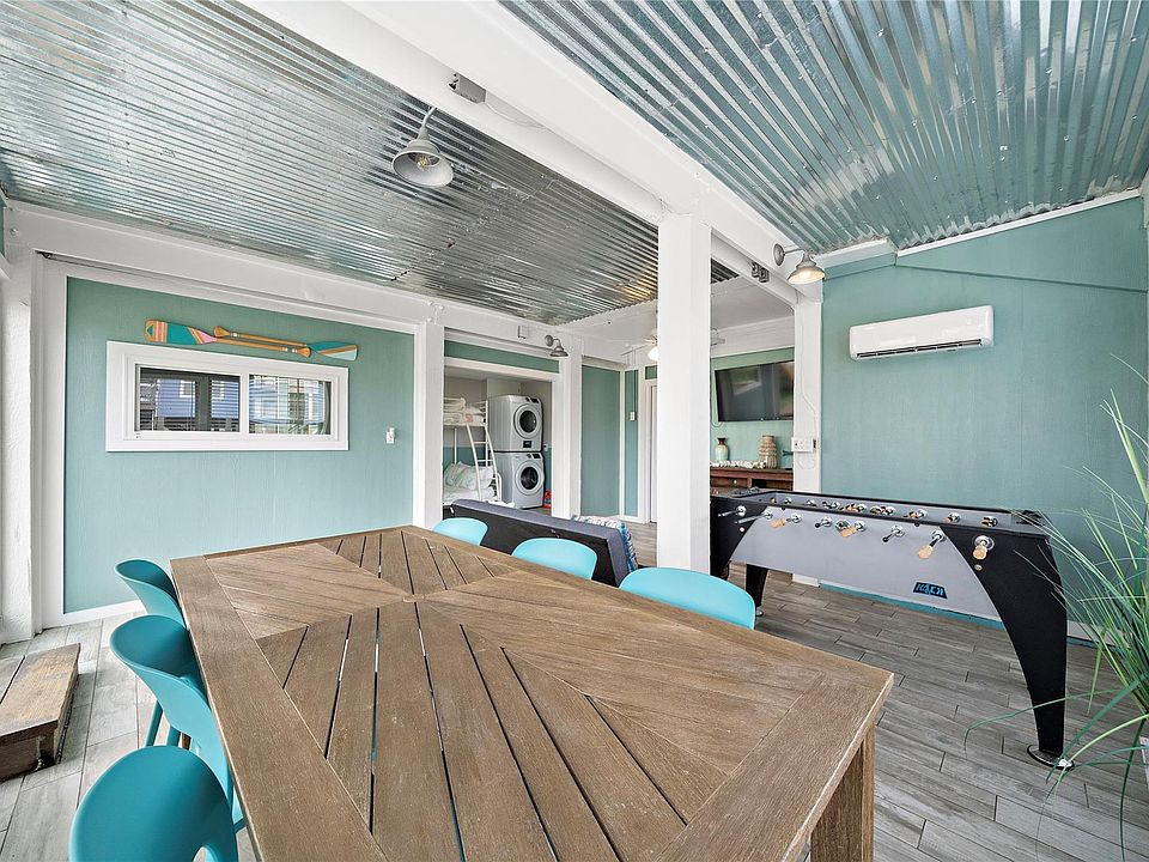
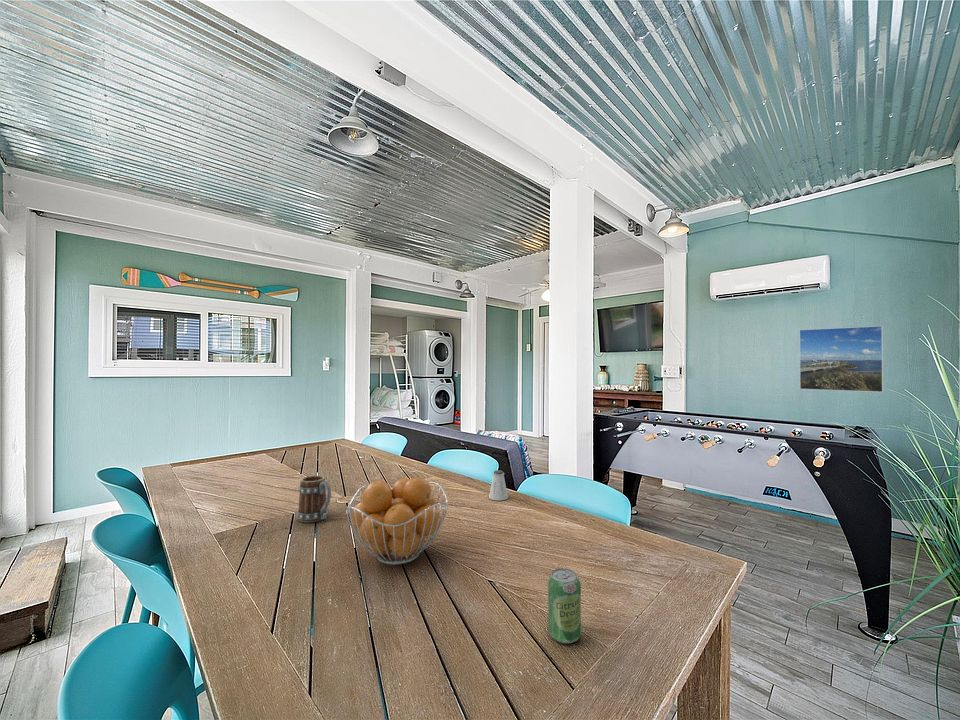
+ beverage can (564, 604)
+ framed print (839, 359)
+ fruit basket (398, 516)
+ saltshaker (498, 484)
+ mug (316, 498)
